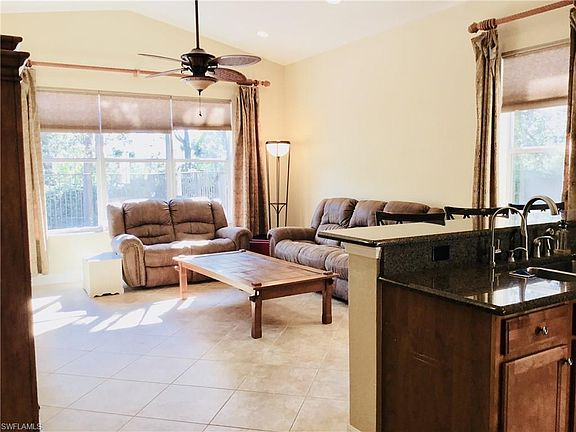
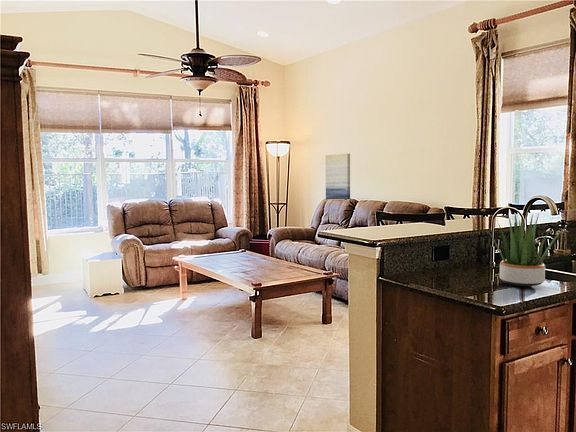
+ potted plant (522, 249)
+ wall art (337, 177)
